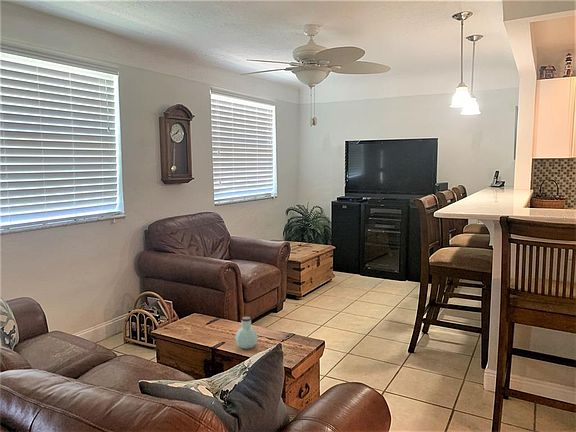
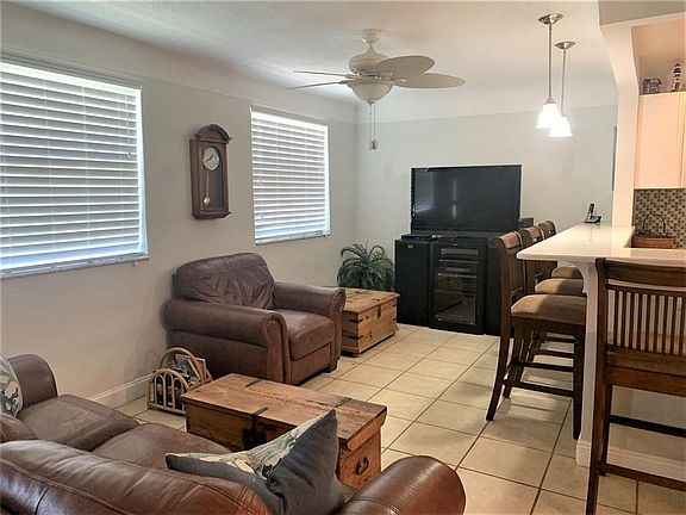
- jar (246, 331)
